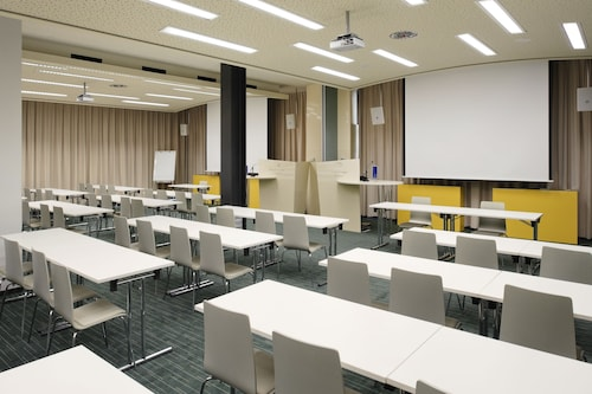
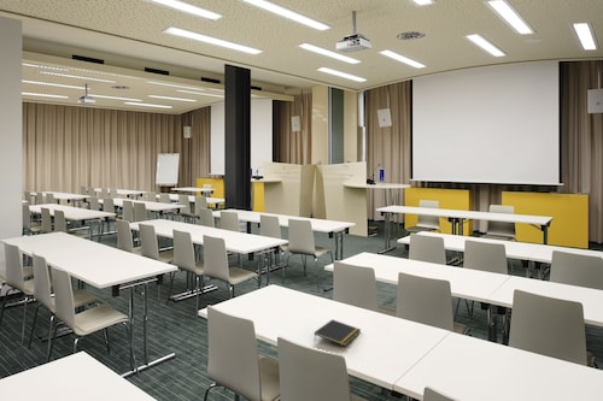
+ notepad (338, 331)
